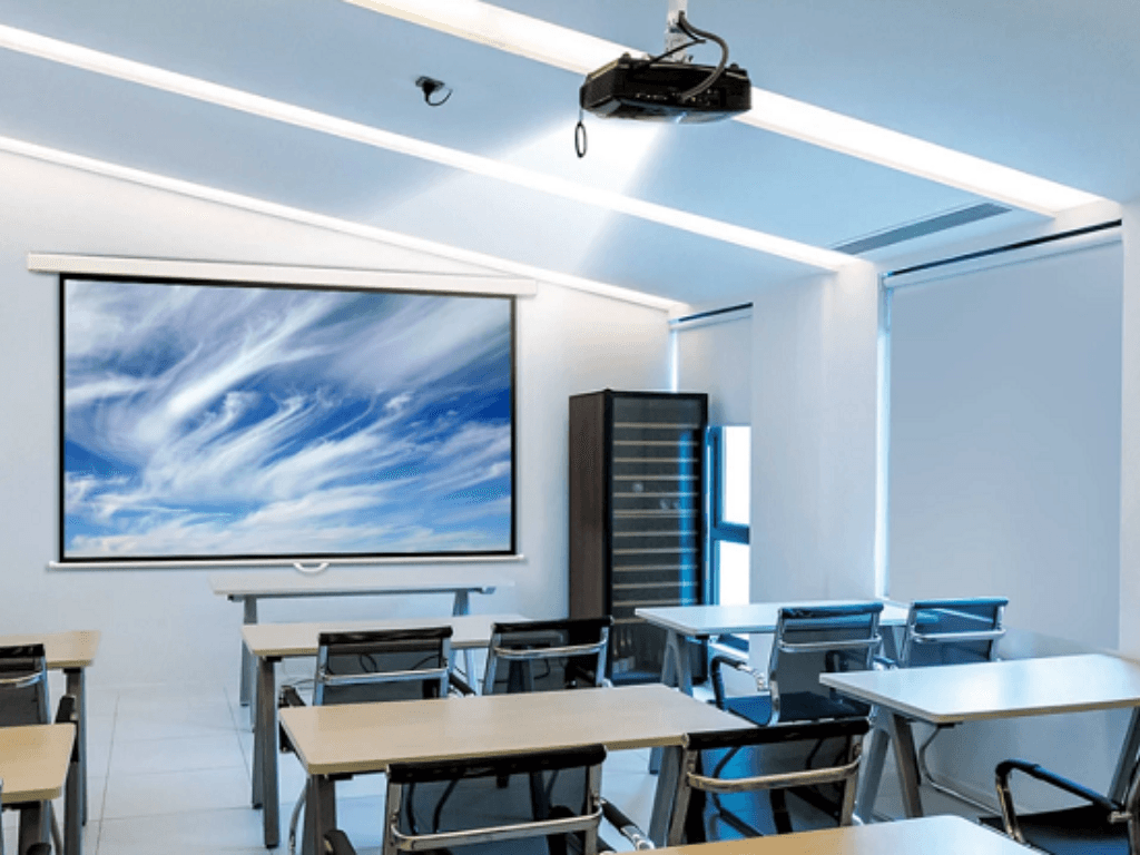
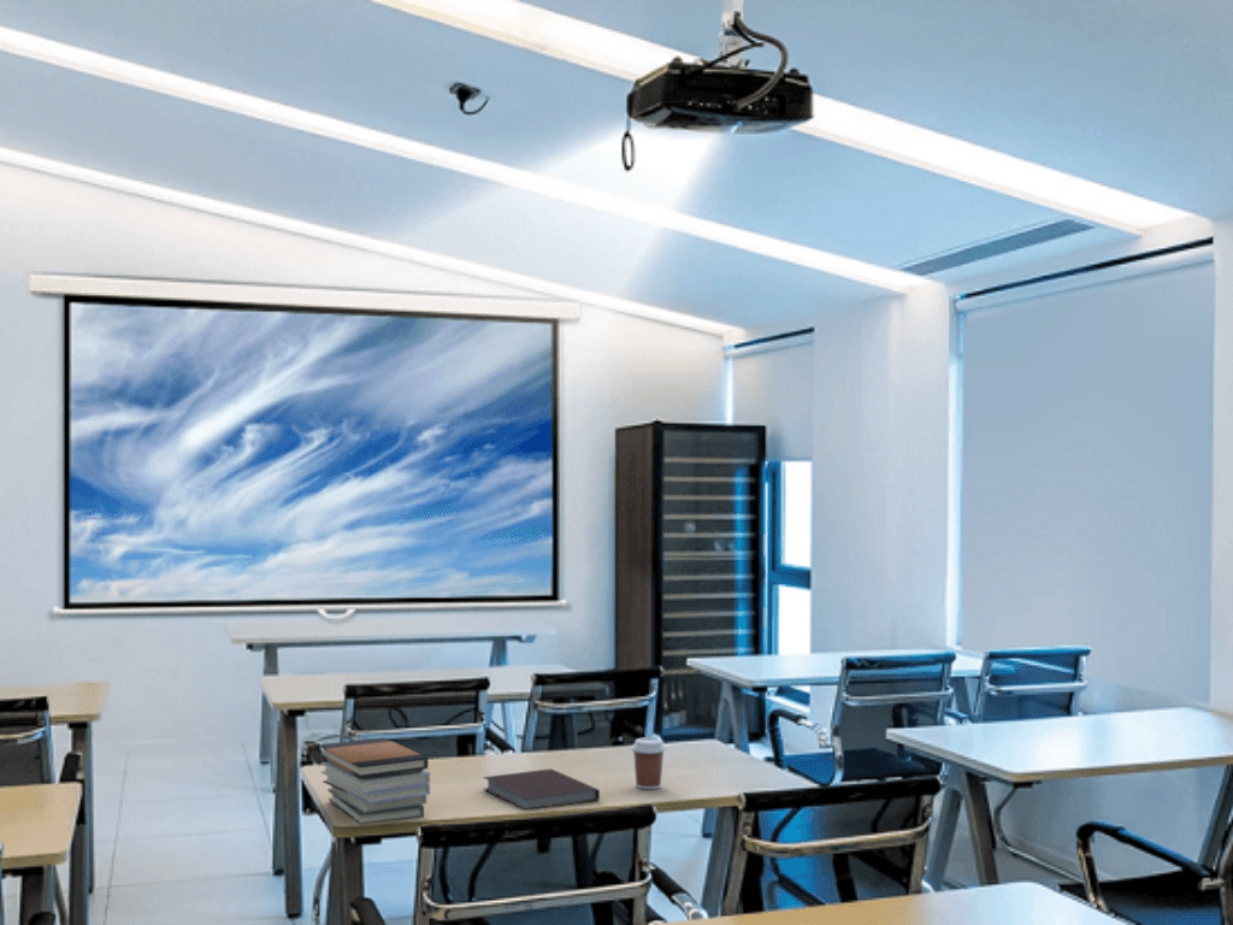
+ notebook (539, 788)
+ book stack (373, 779)
+ coffee cup (648, 762)
